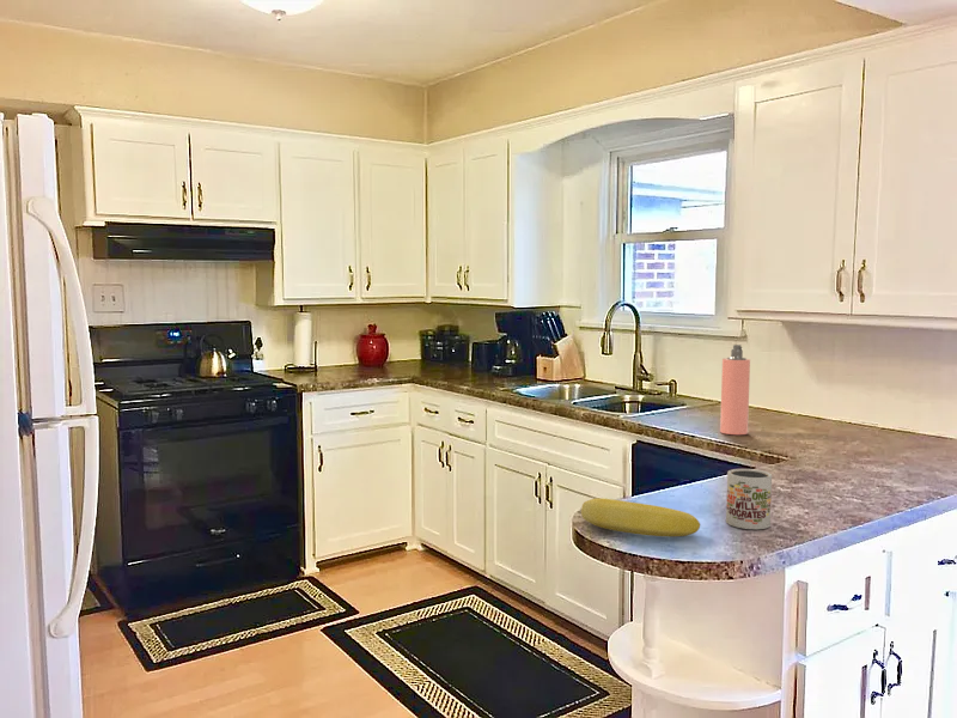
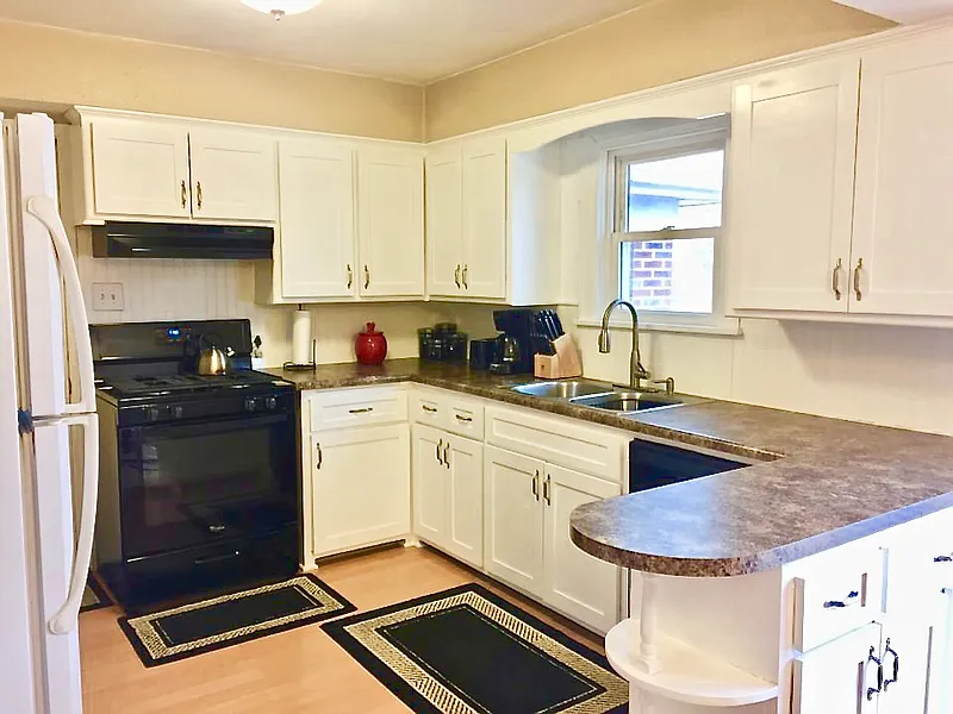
- mug (749, 495)
- banana (638, 510)
- spray bottle (734, 388)
